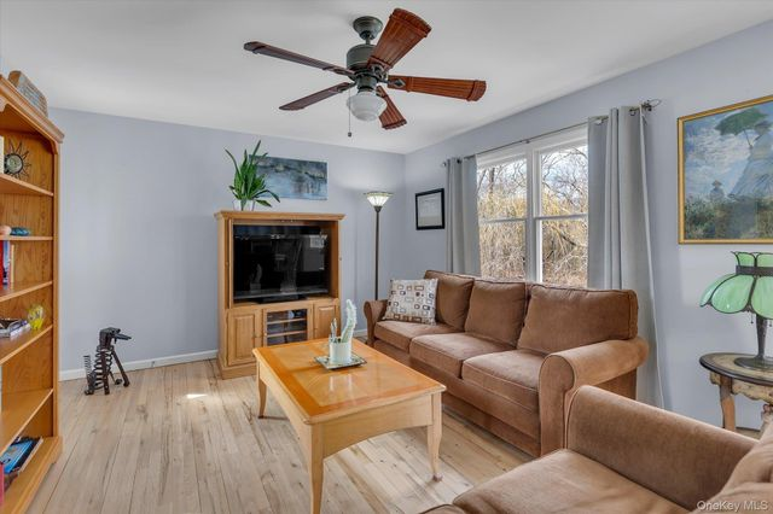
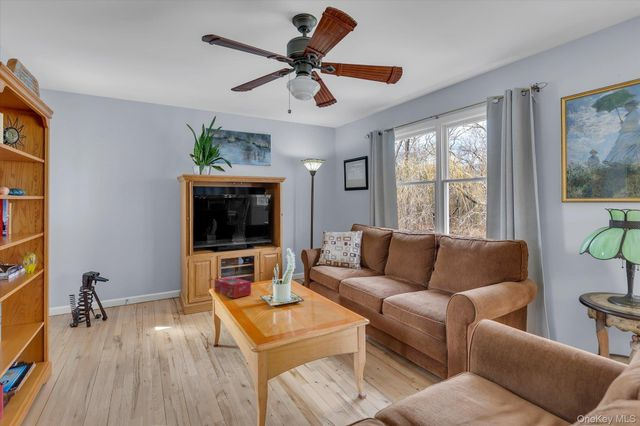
+ tissue box (232, 287)
